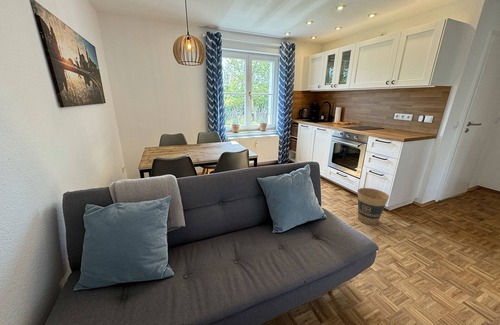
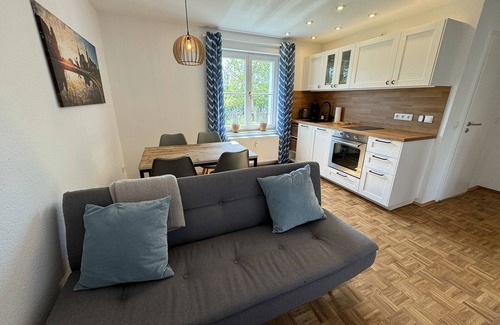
- trash can (370, 207)
